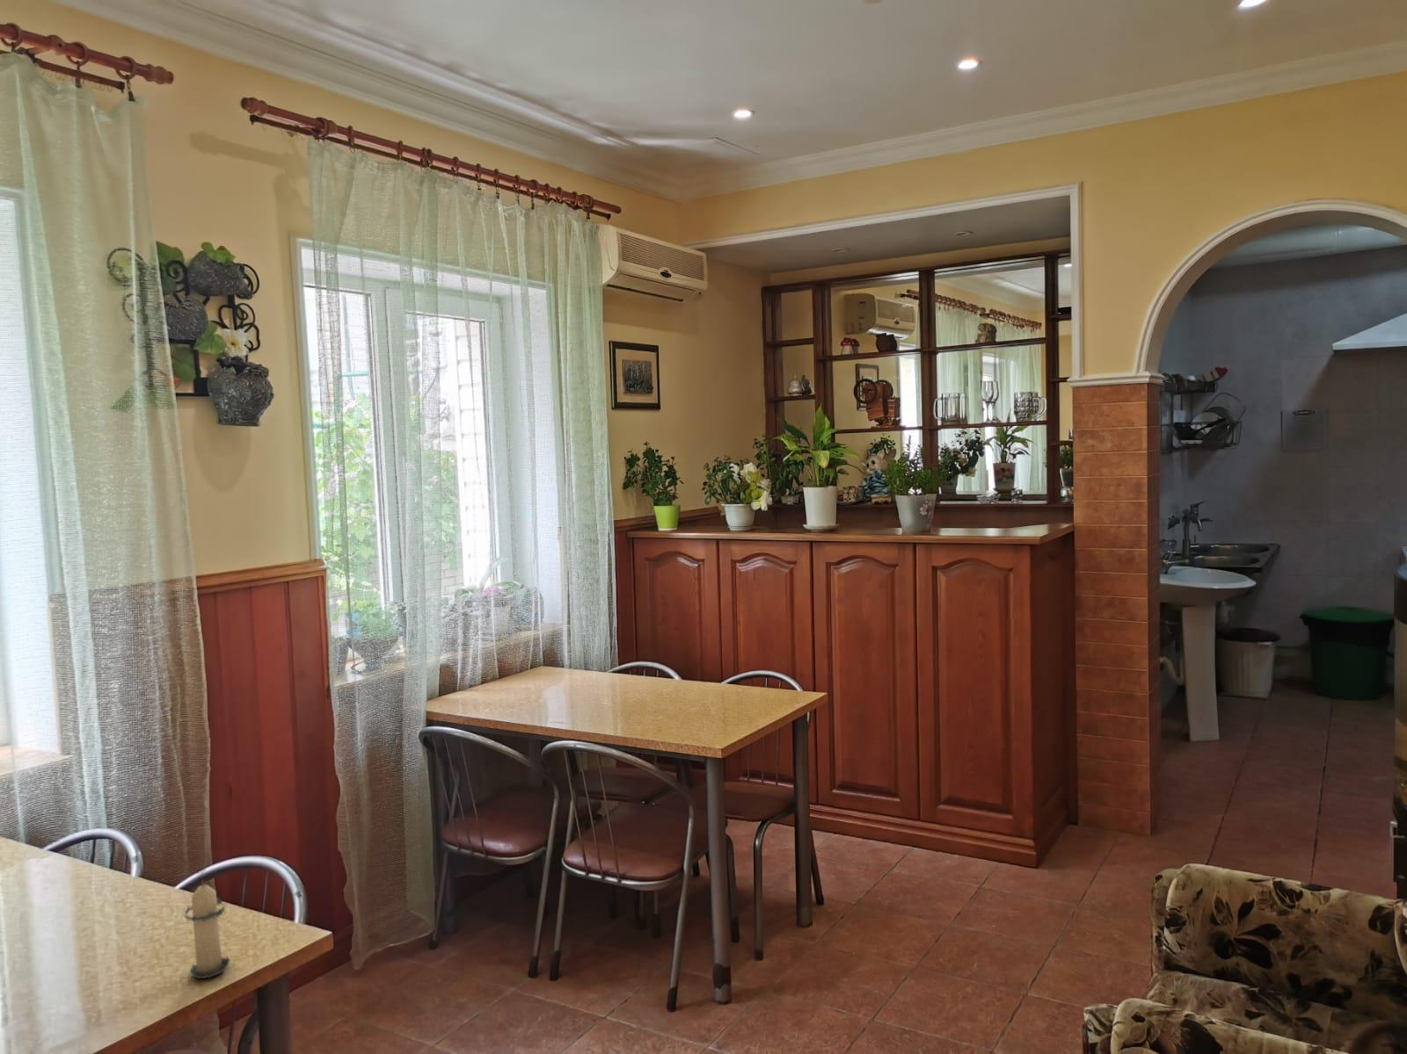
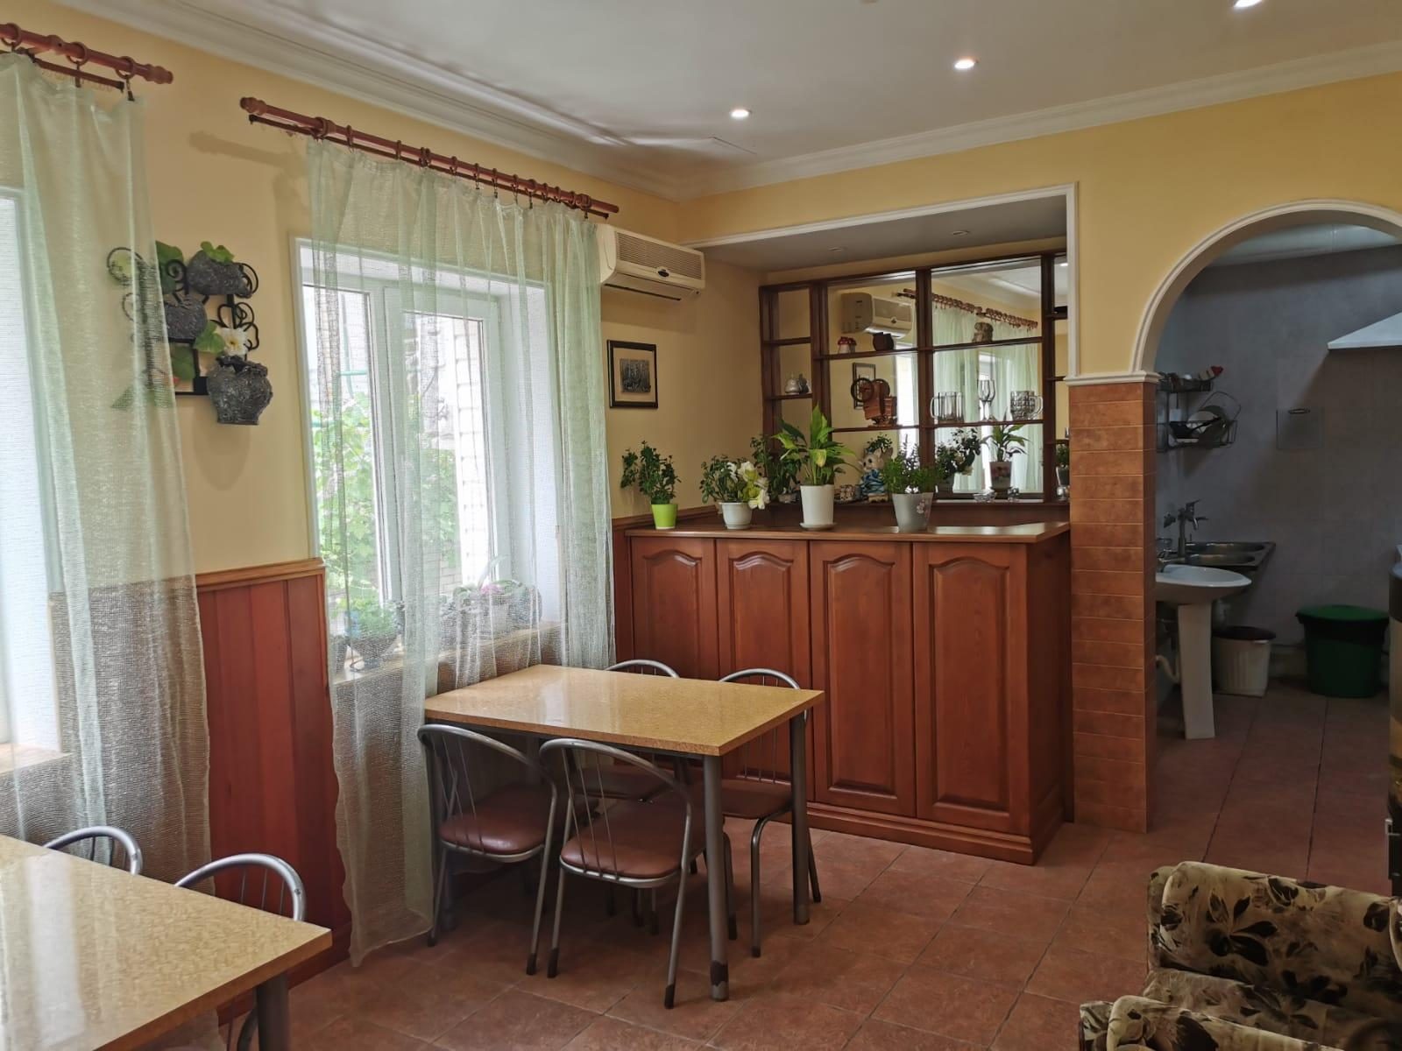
- candle (206, 924)
